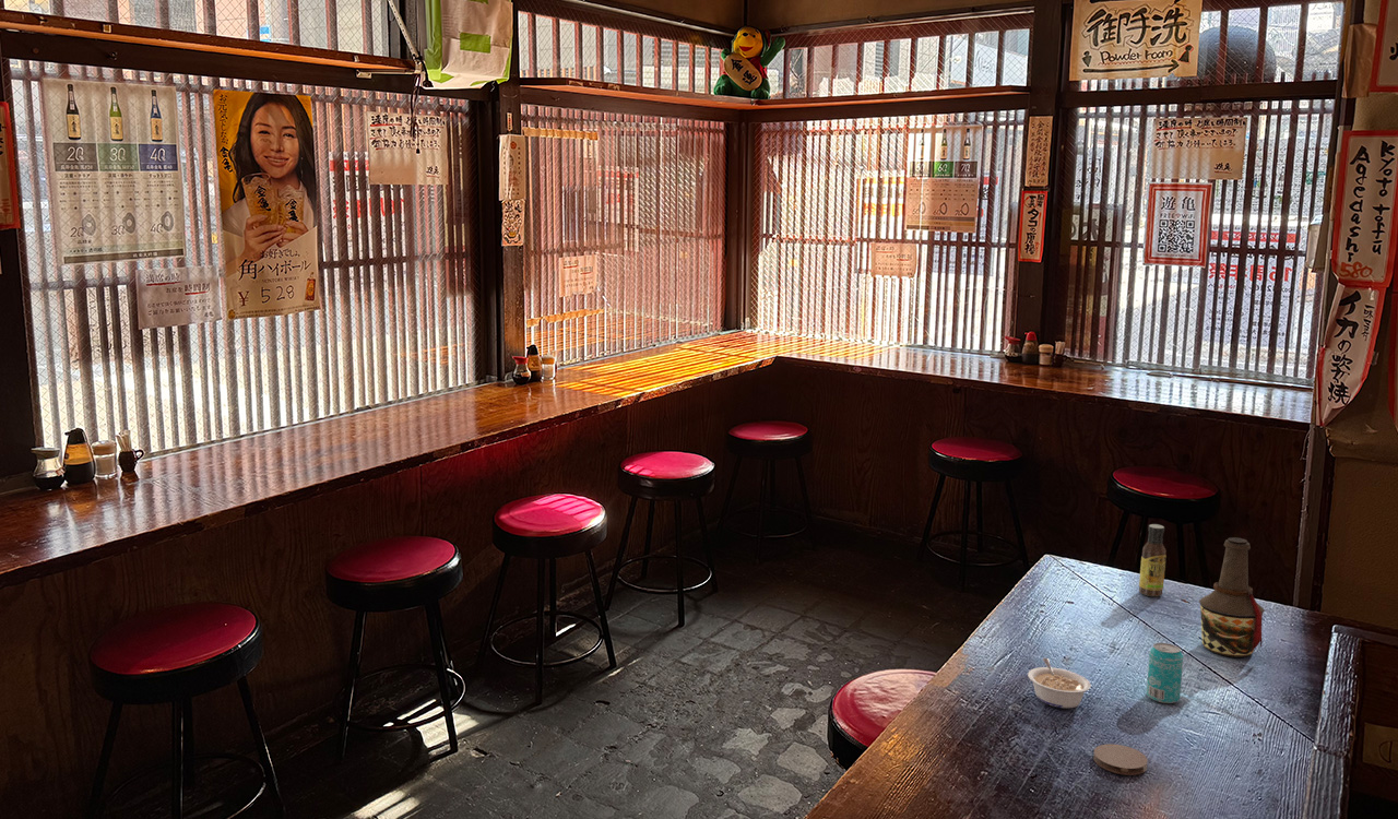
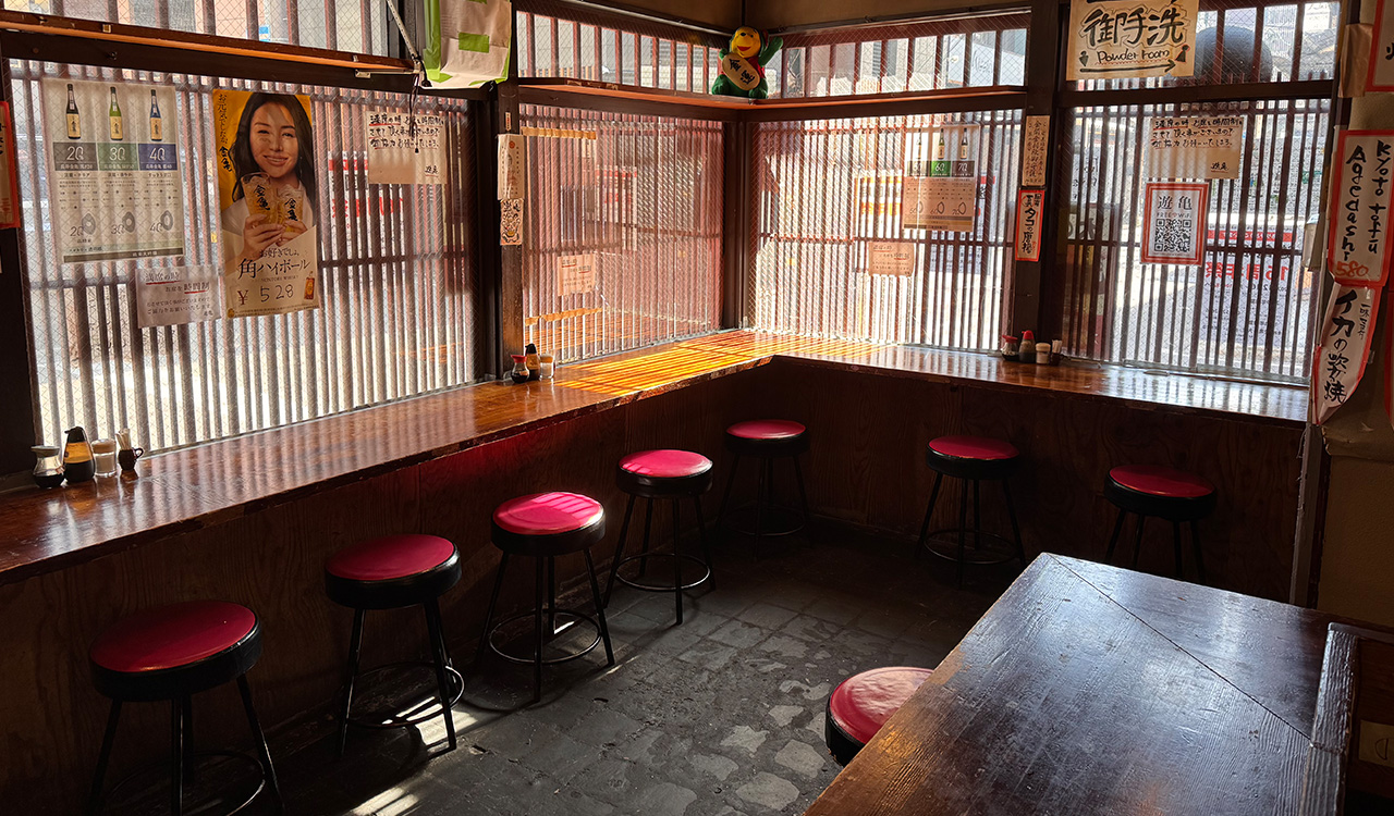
- legume (1056, 686)
- beverage can (1164, 673)
- sauce bottle (1153, 559)
- coaster (1119, 759)
- bottle (1235, 595)
